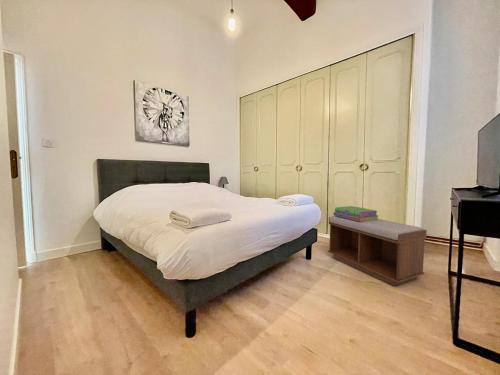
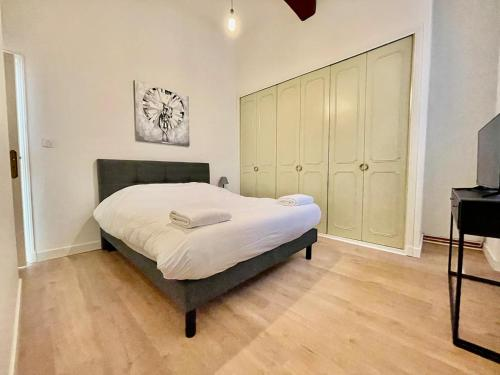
- bench (370, 243)
- stack of books (355, 213)
